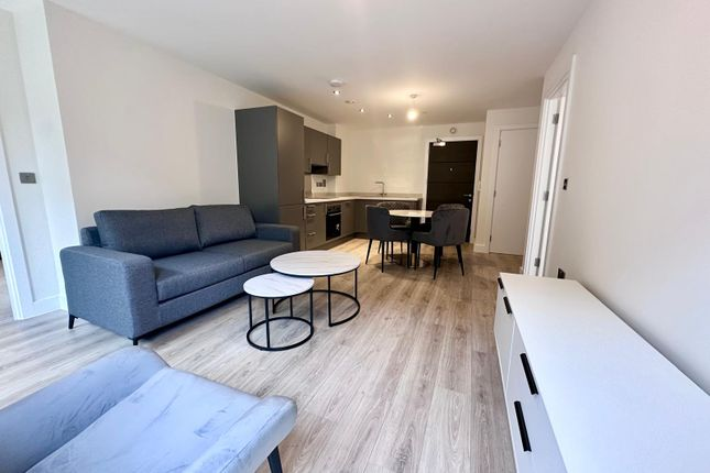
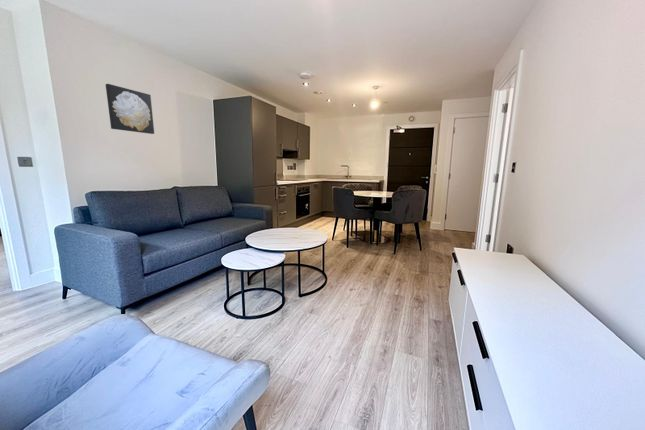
+ wall art (131, 110)
